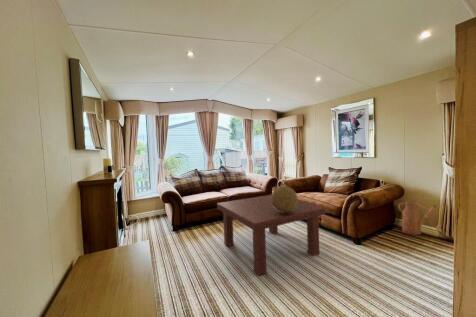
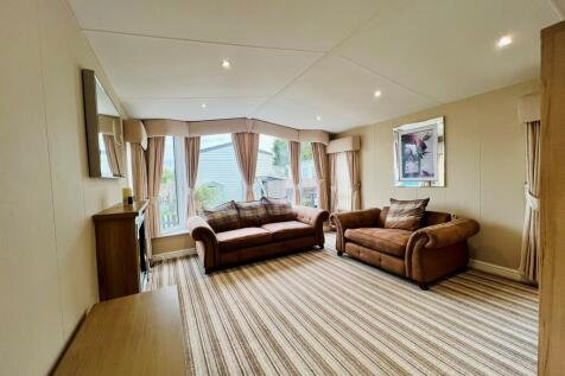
- decorative sphere (284, 199)
- coffee table (267, 227)
- watering can (415, 218)
